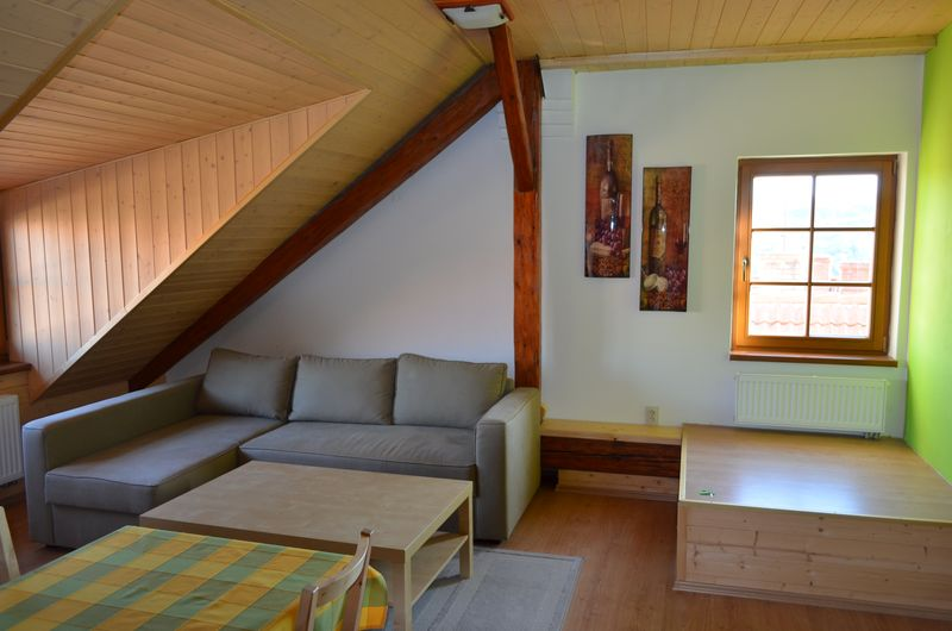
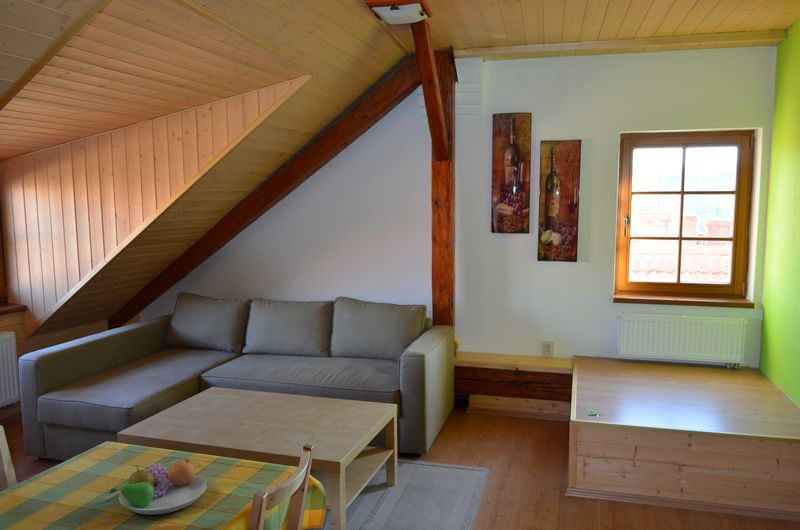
+ fruit bowl (159, 483)
